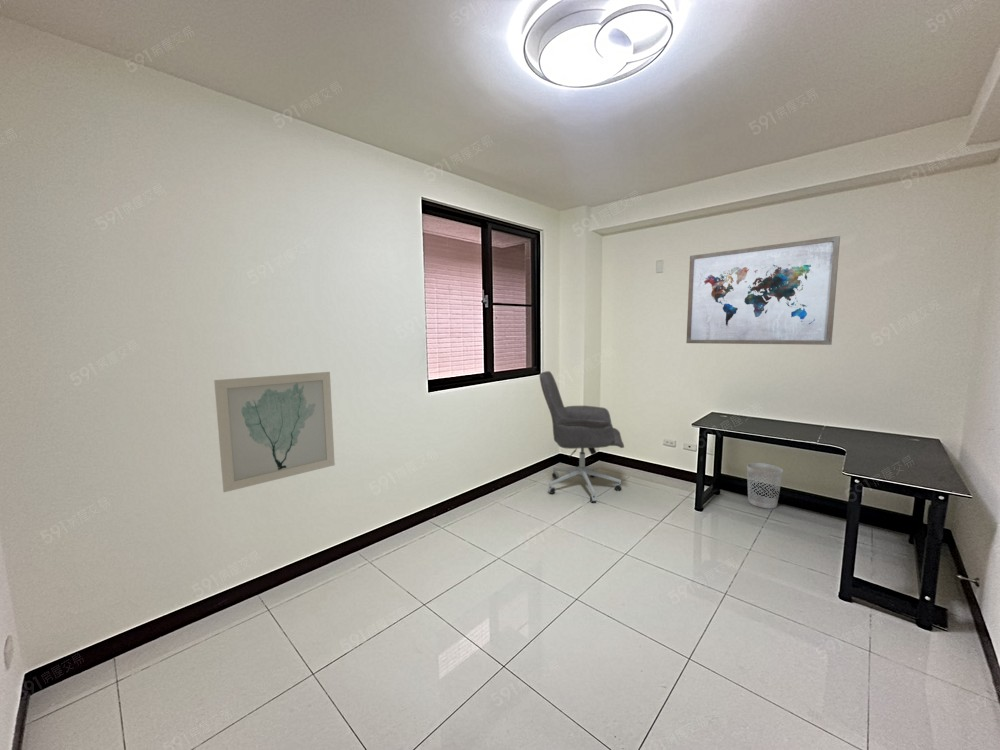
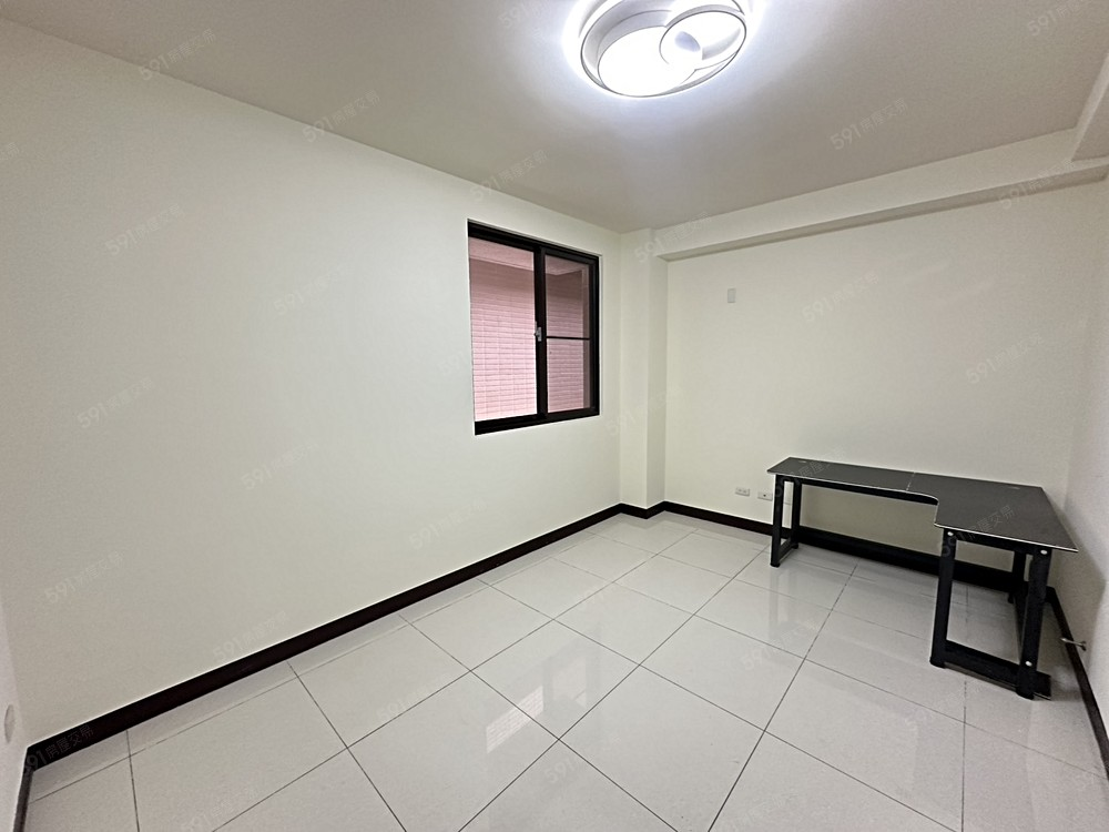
- office chair (580, 431)
- wastebasket (763, 486)
- wall art (754, 296)
- wall art (280, 427)
